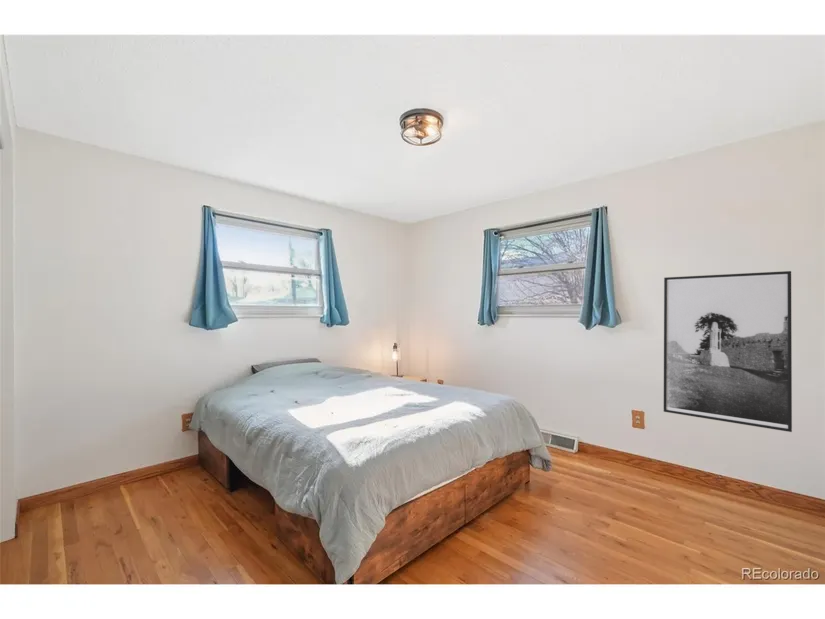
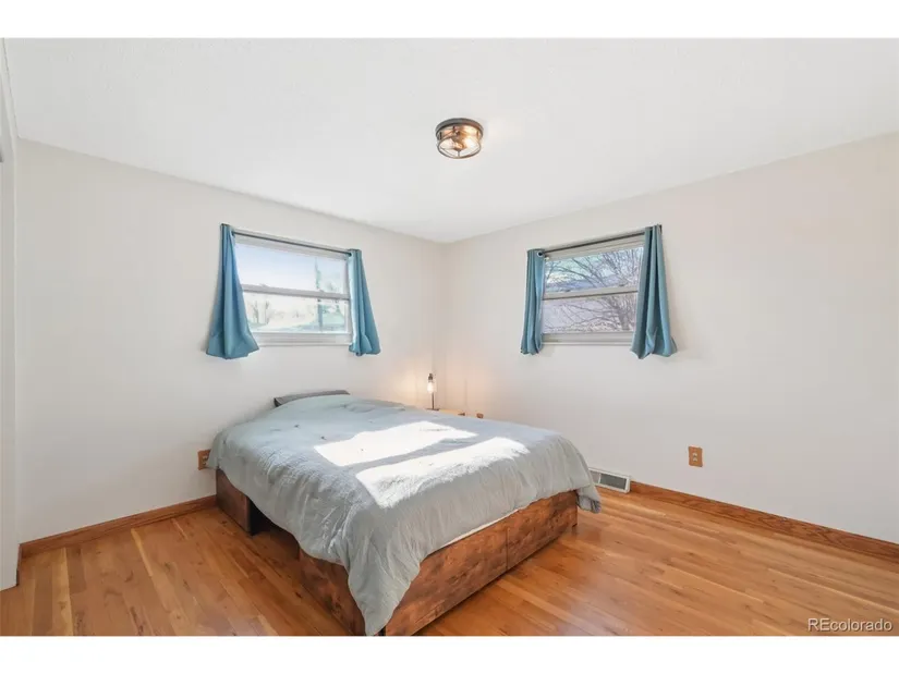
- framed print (721, 347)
